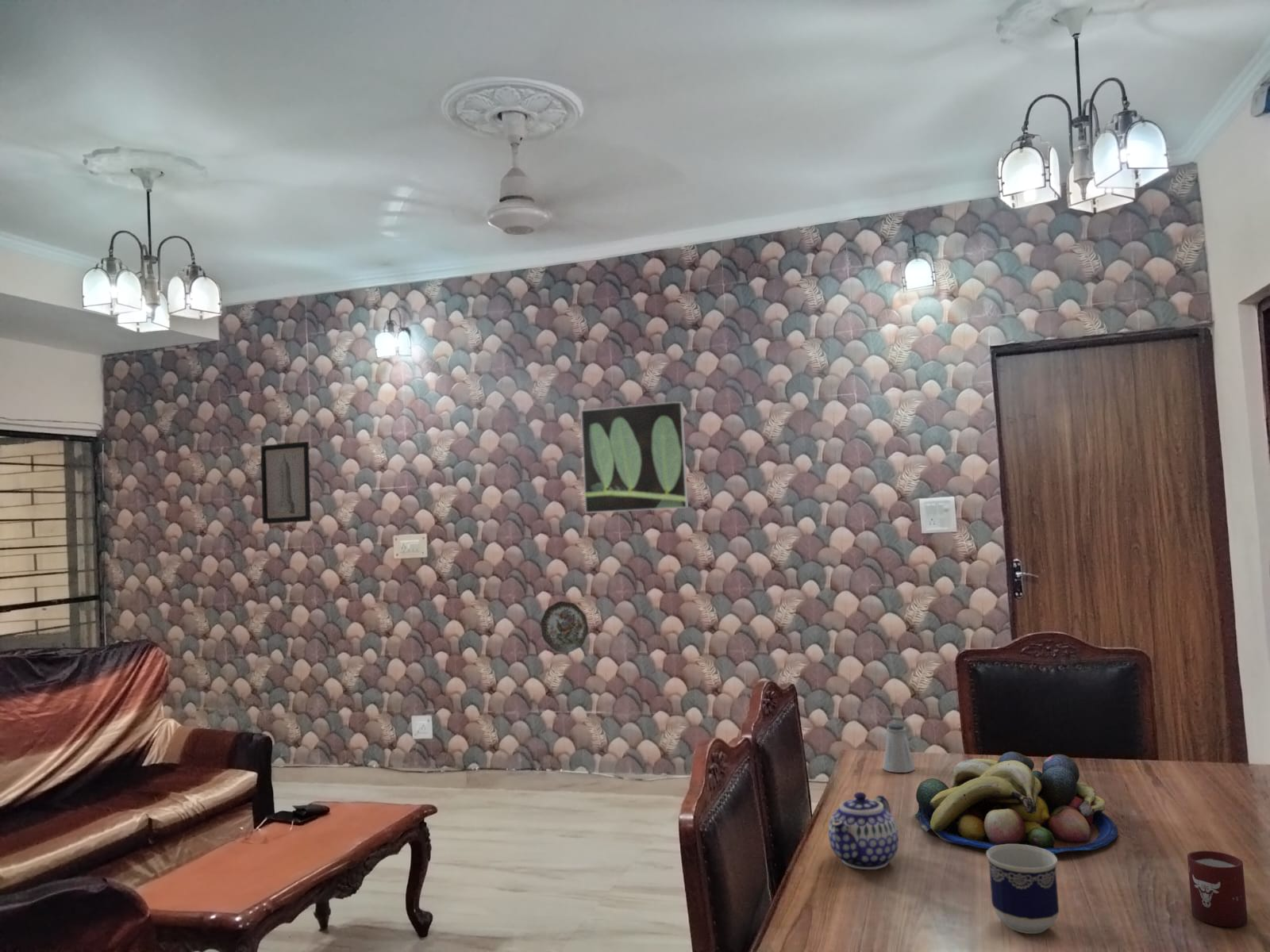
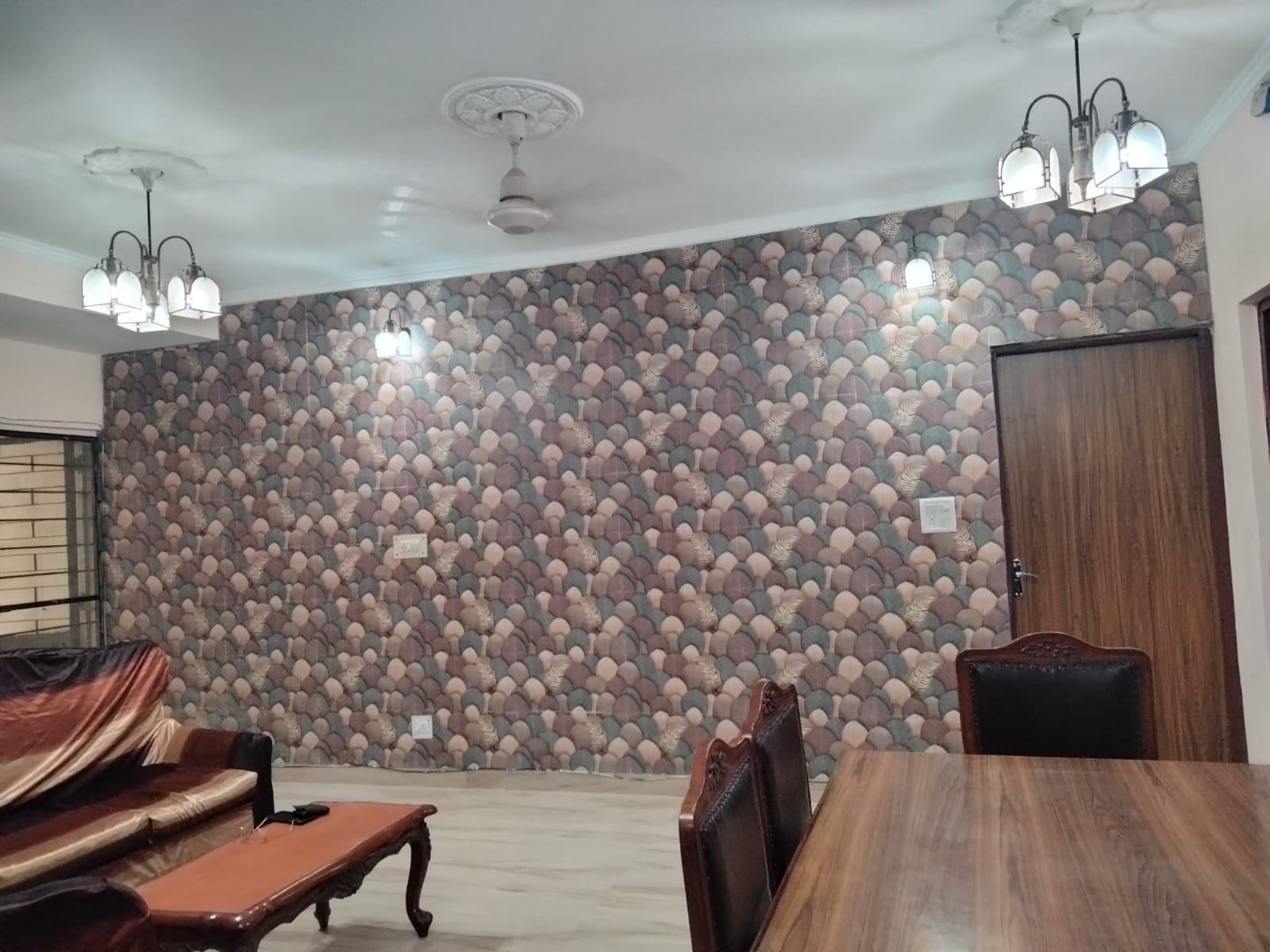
- saltshaker (897, 747)
- teapot (862, 827)
- fruit bowl (1012, 790)
- cup (1028, 887)
- decorative plate (564, 626)
- cup (1219, 884)
- wall art (285, 482)
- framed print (633, 458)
